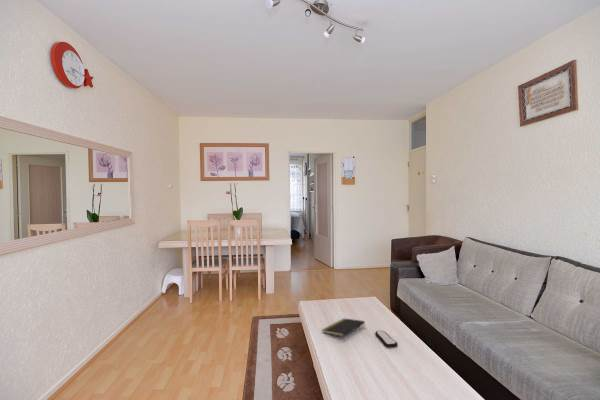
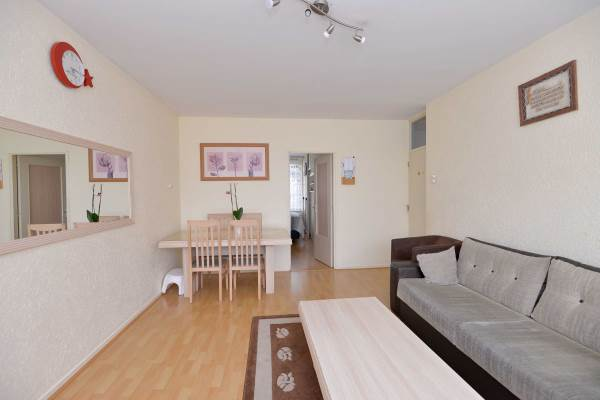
- remote control (385, 338)
- notepad (343, 326)
